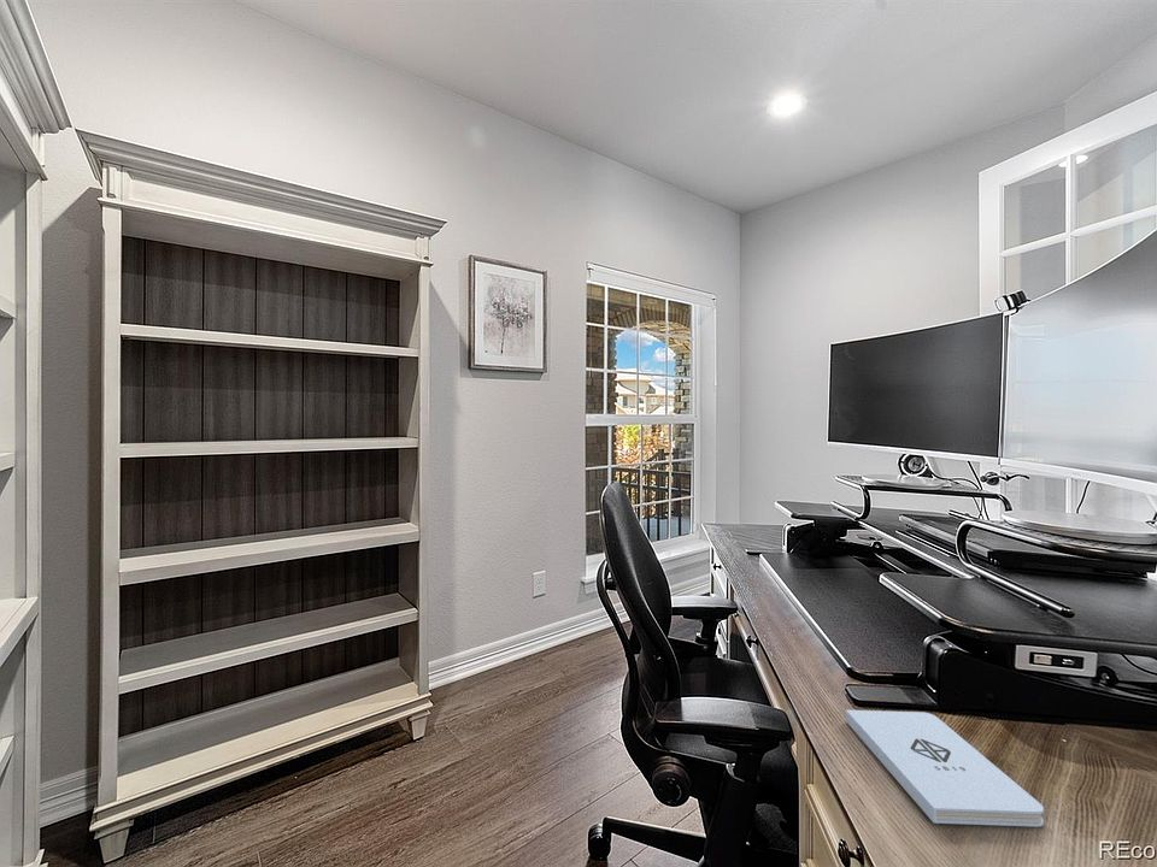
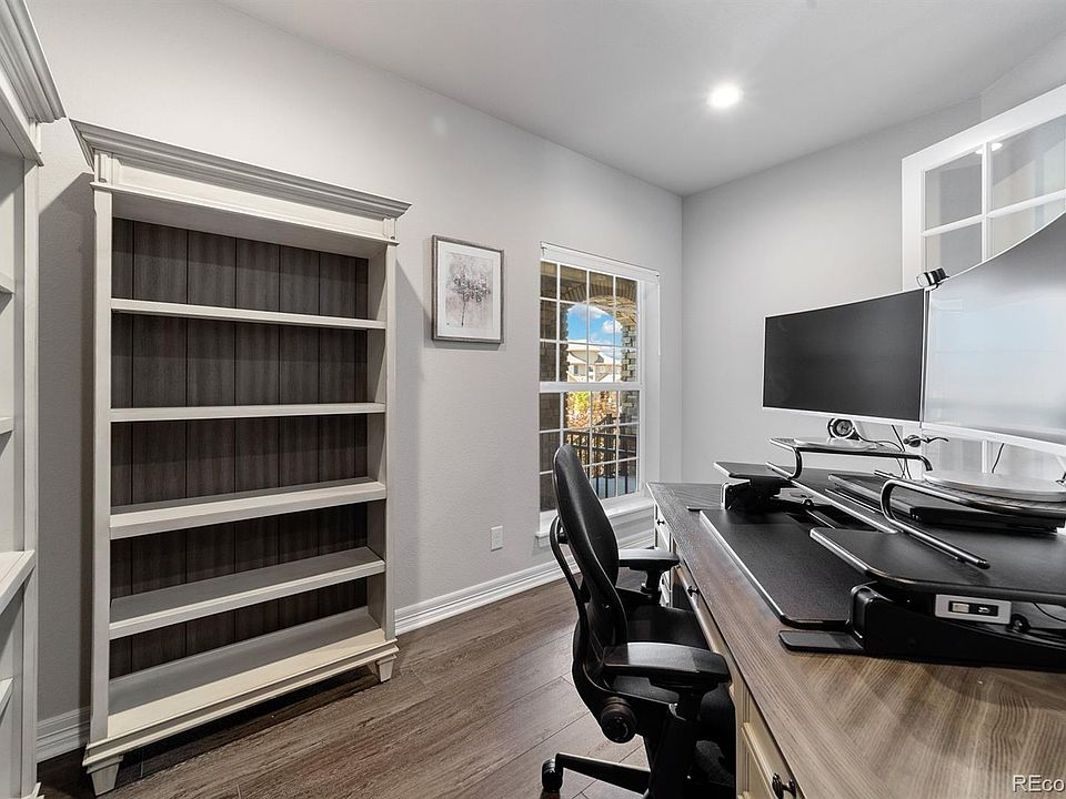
- notepad (932, 759)
